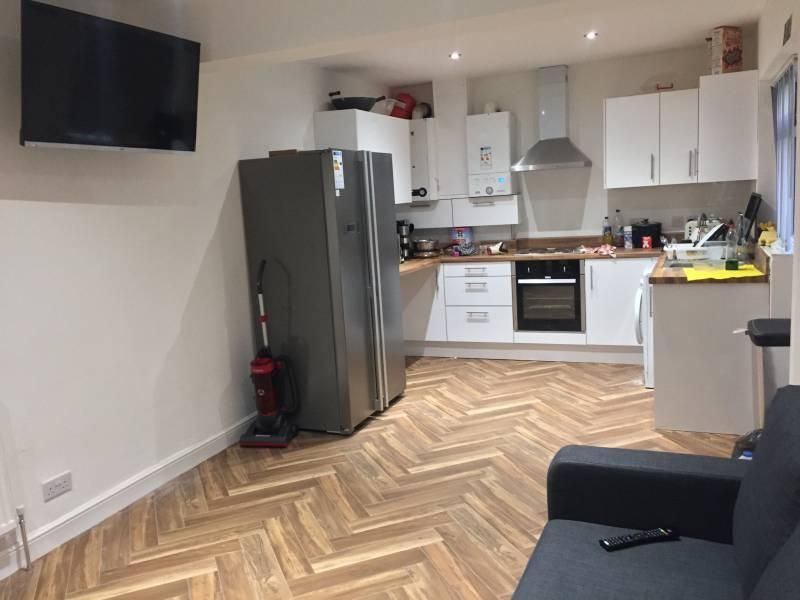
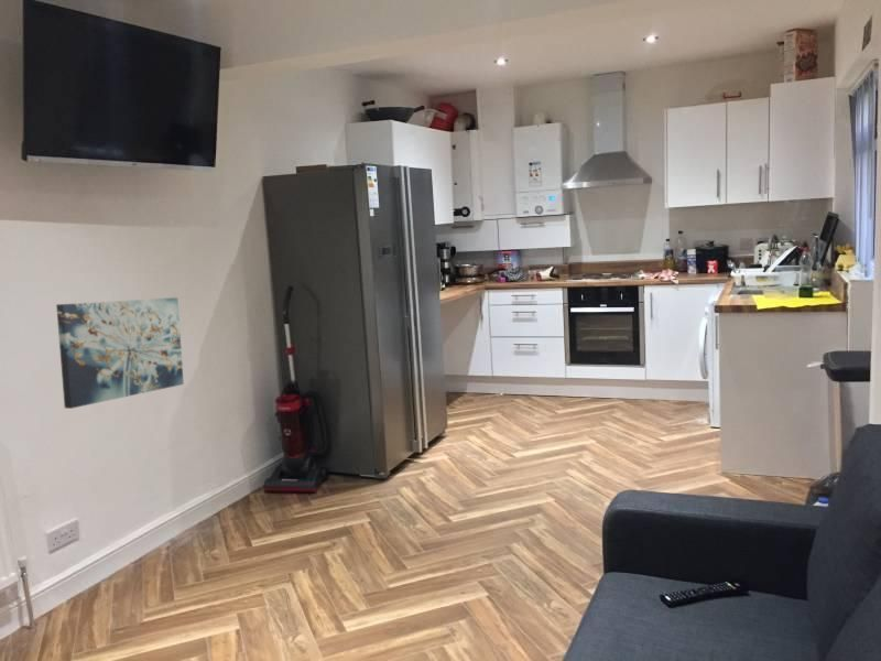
+ wall art (126, 348)
